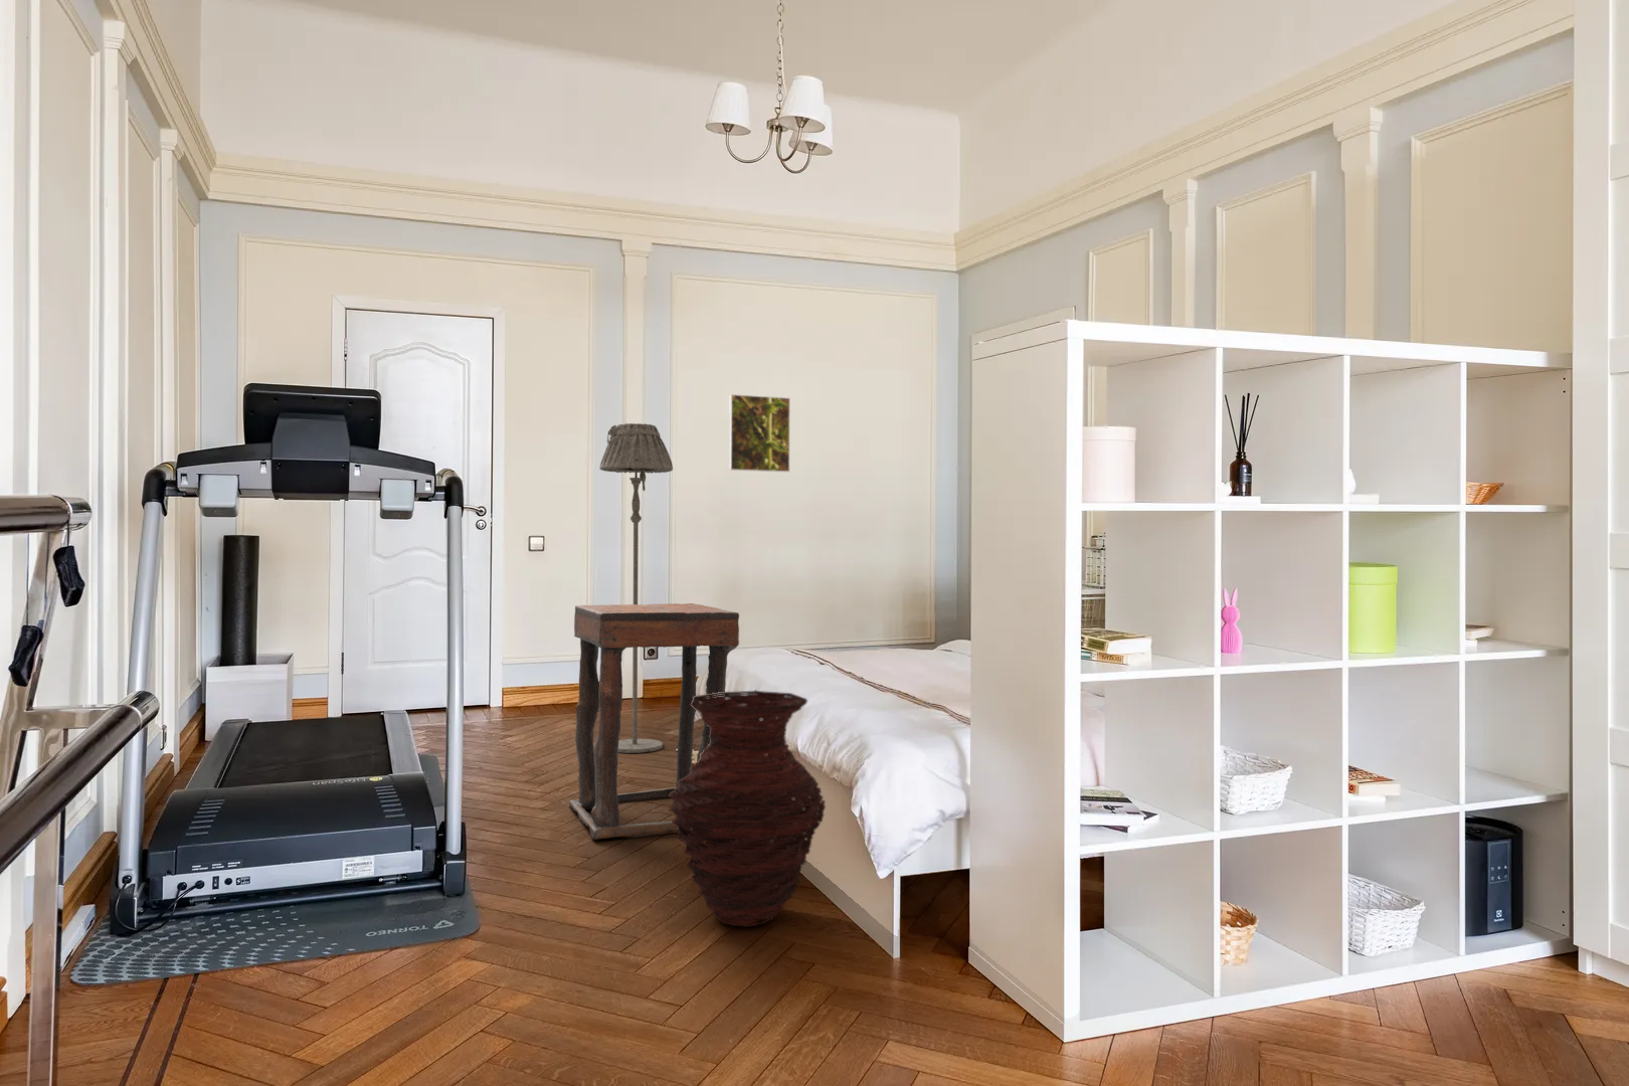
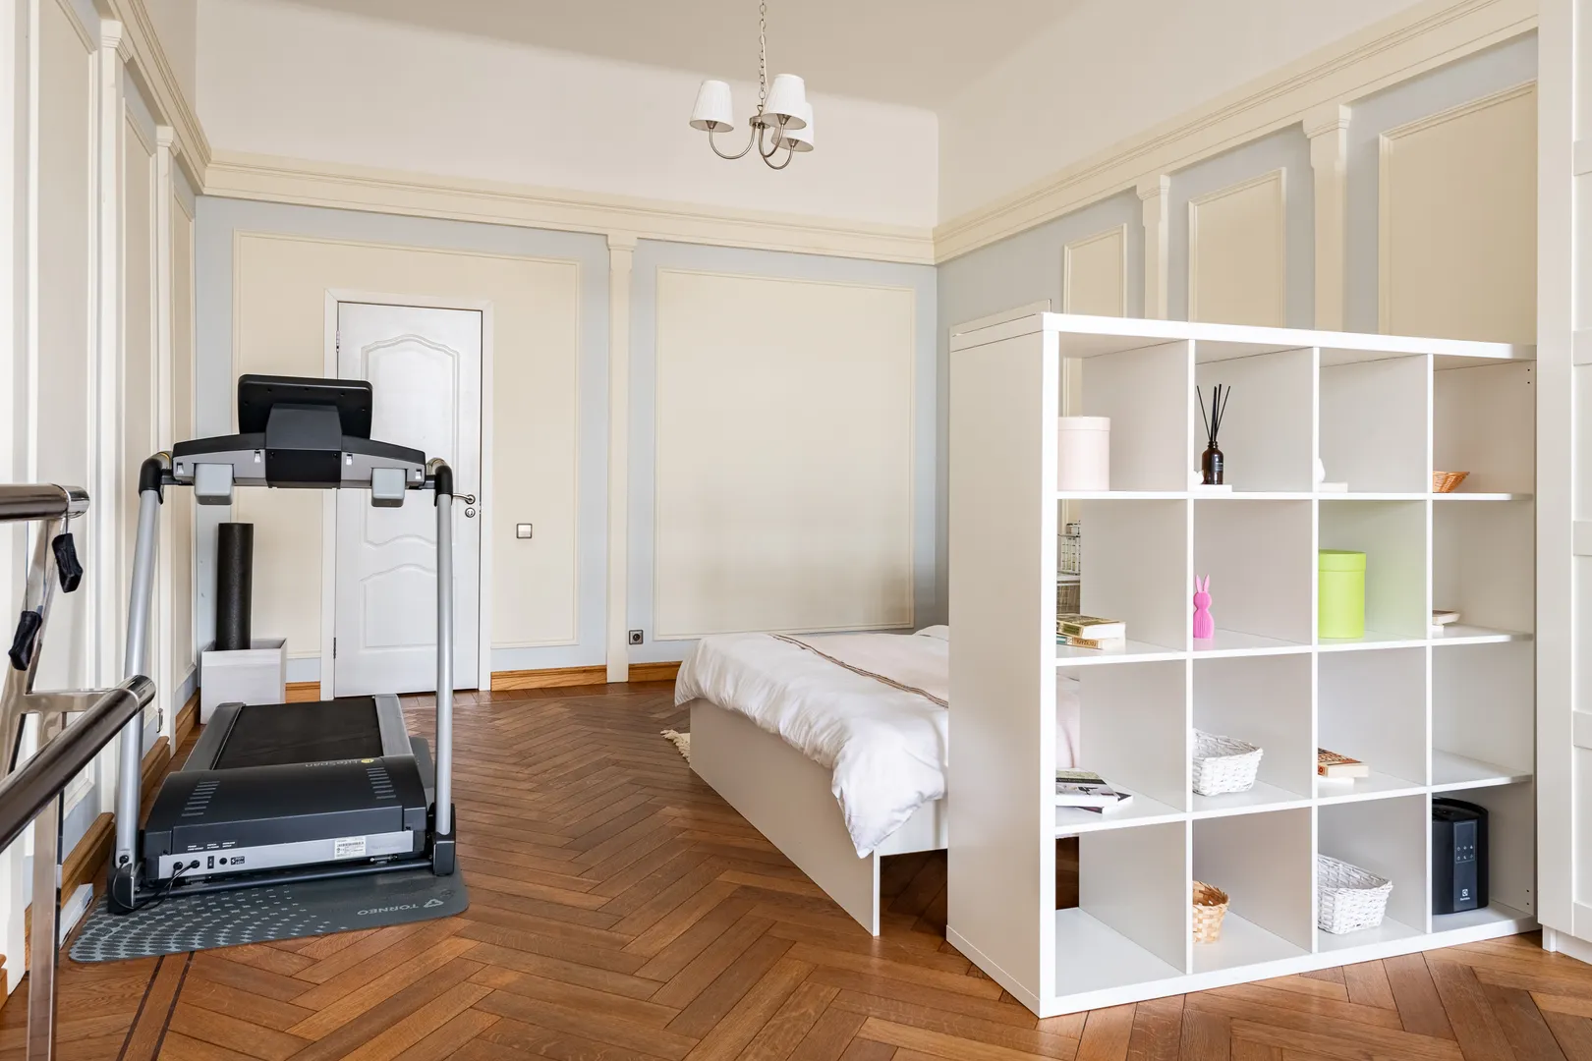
- floor lamp (635, 587)
- vase (747, 807)
- side table (621, 710)
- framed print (759, 434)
